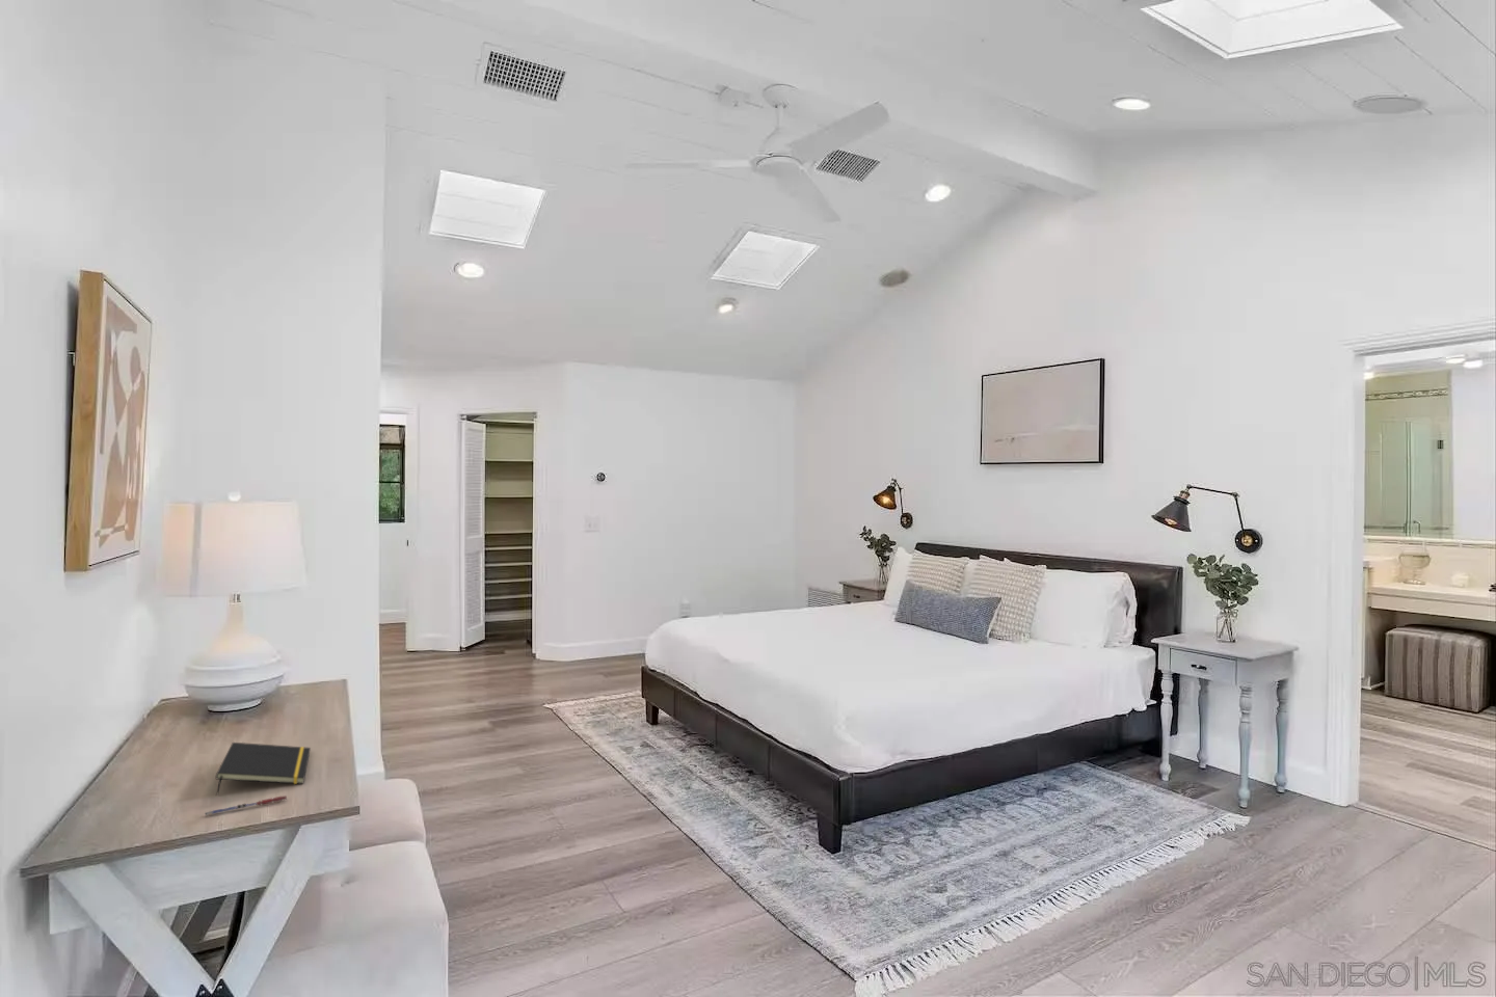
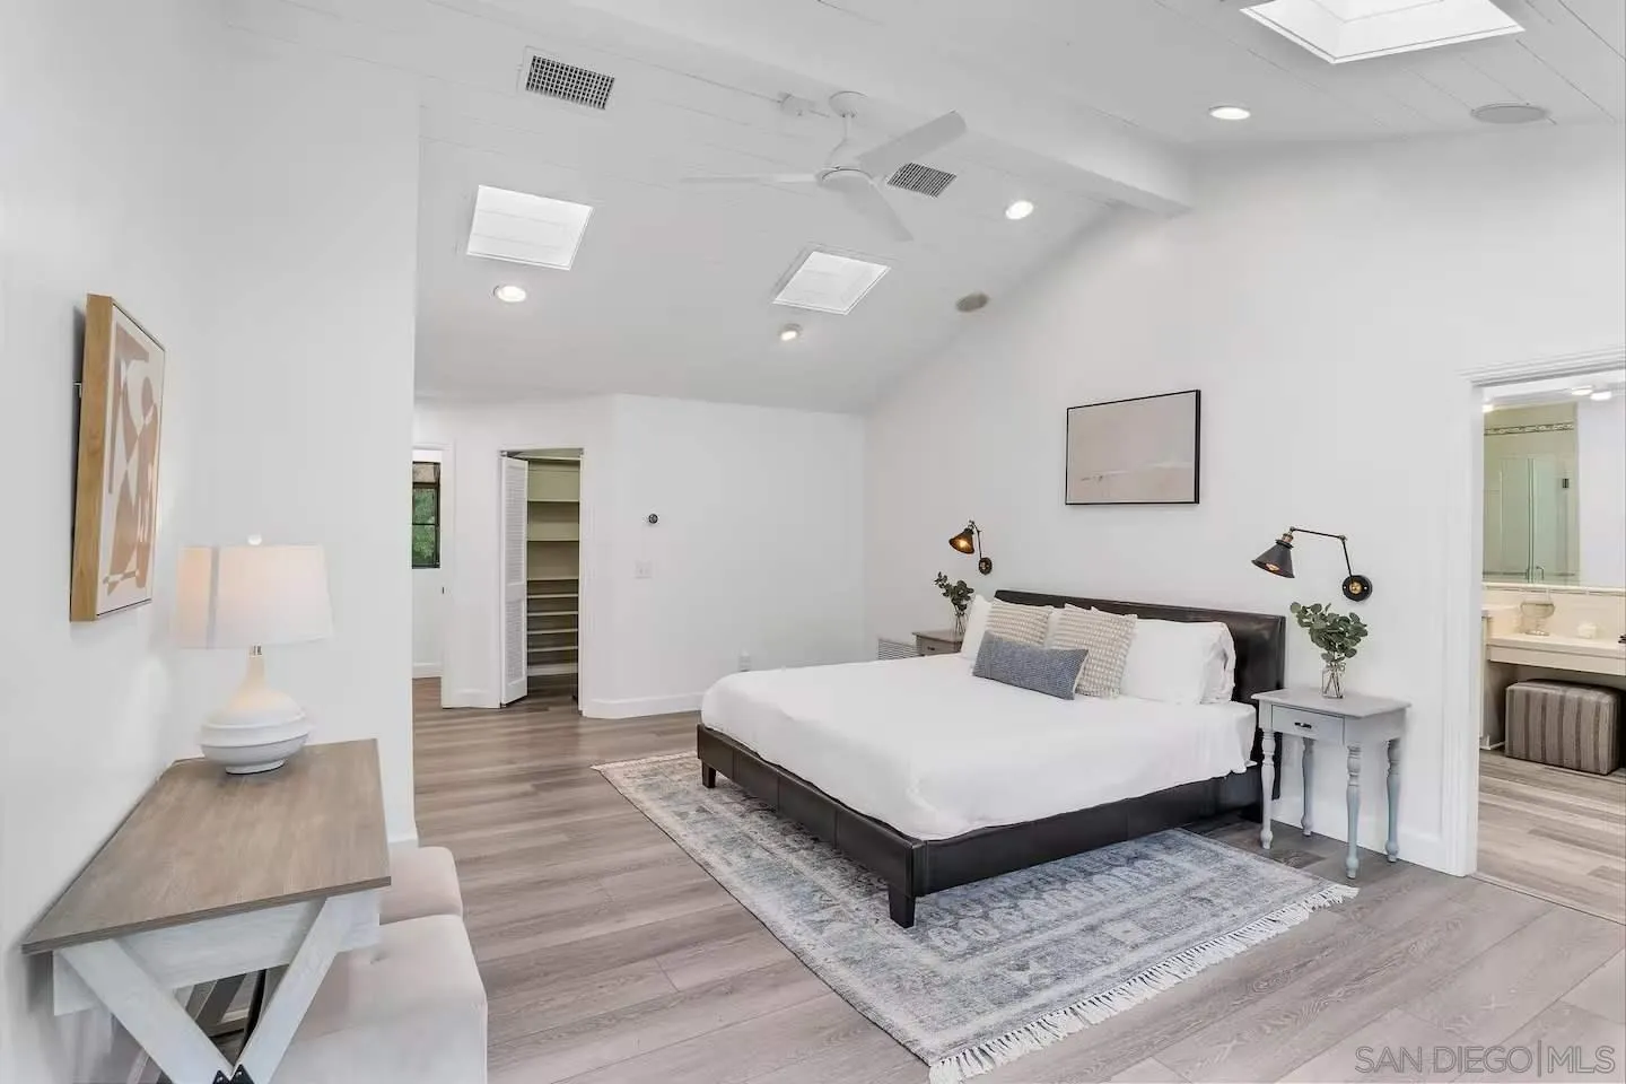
- pen (246, 803)
- notepad (266, 761)
